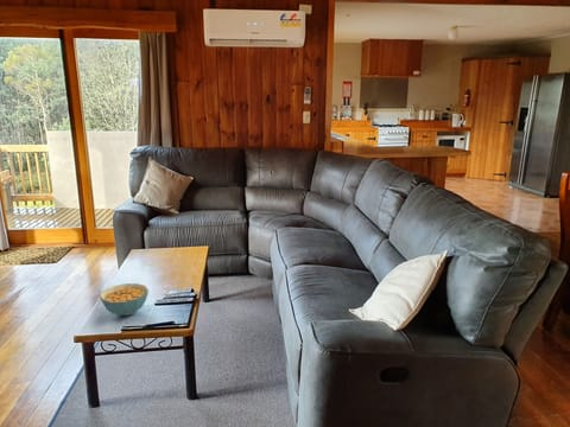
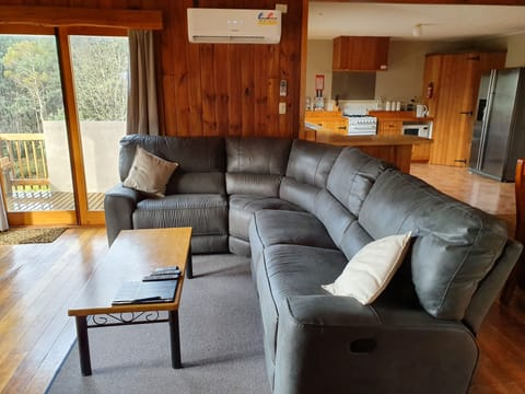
- cereal bowl (125, 302)
